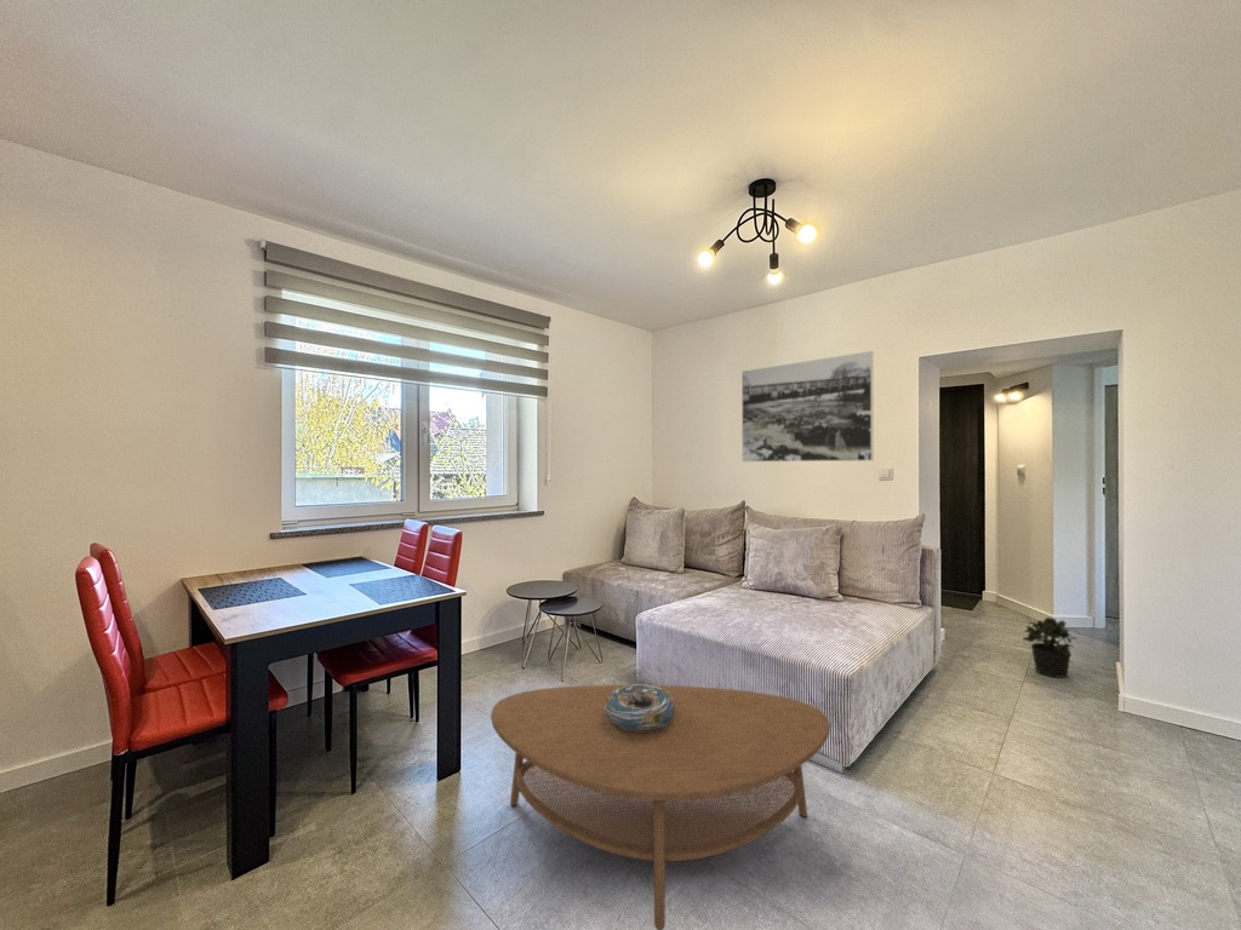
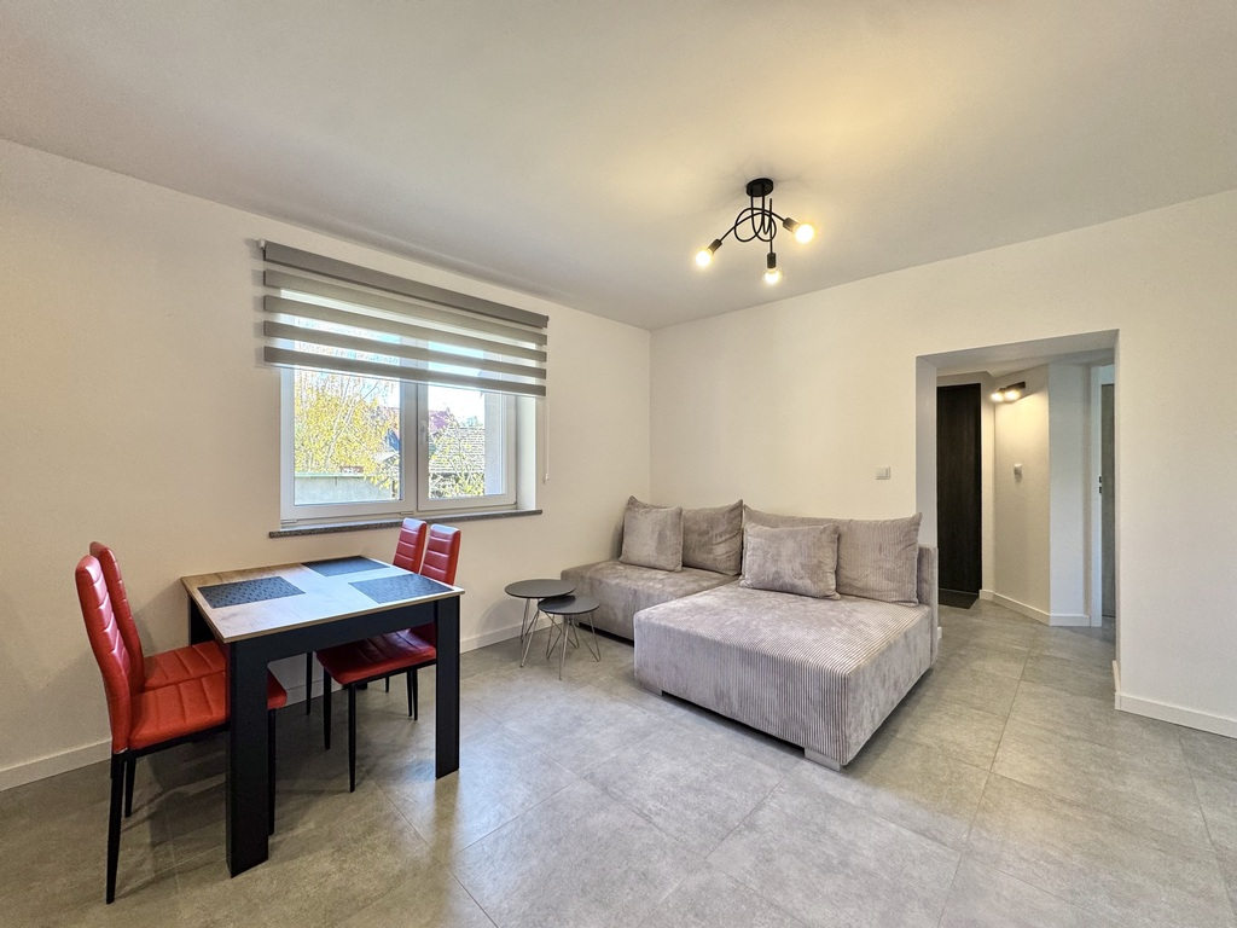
- coffee table (657, 785)
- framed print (801, 412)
- decorative bowl (640, 704)
- potted plant (1050, 644)
